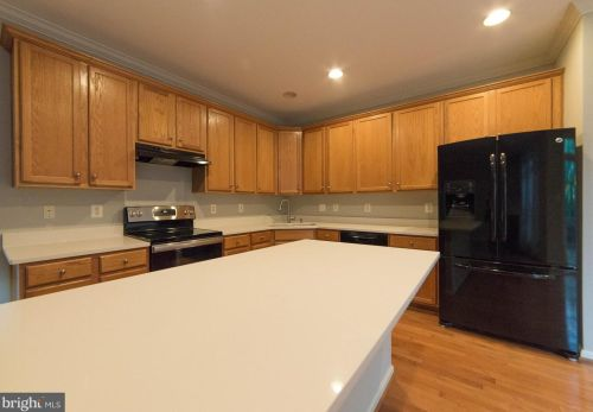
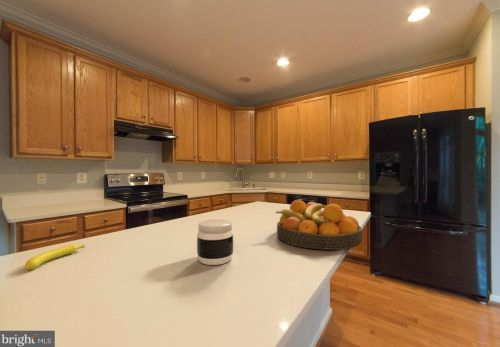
+ banana (55, 254)
+ jar (215, 240)
+ fruit bowl (317, 219)
